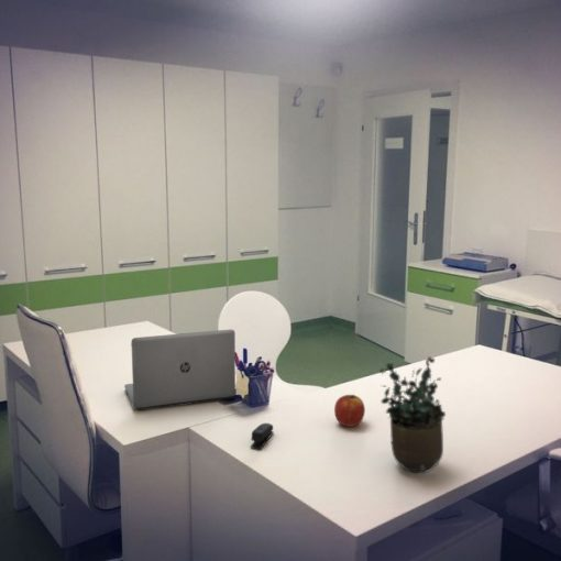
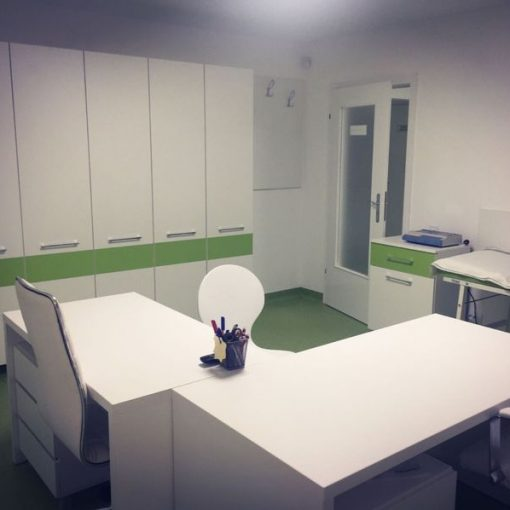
- stapler (262, 432)
- apple (349, 408)
- potted plant (415, 408)
- laptop (177, 360)
